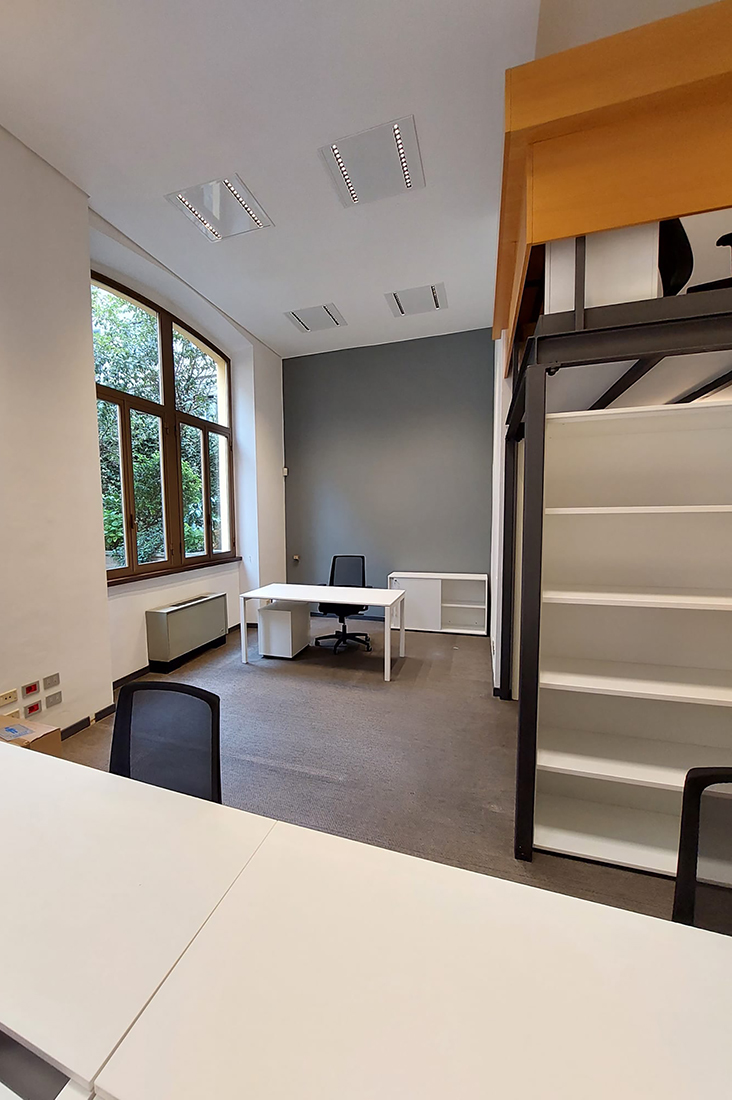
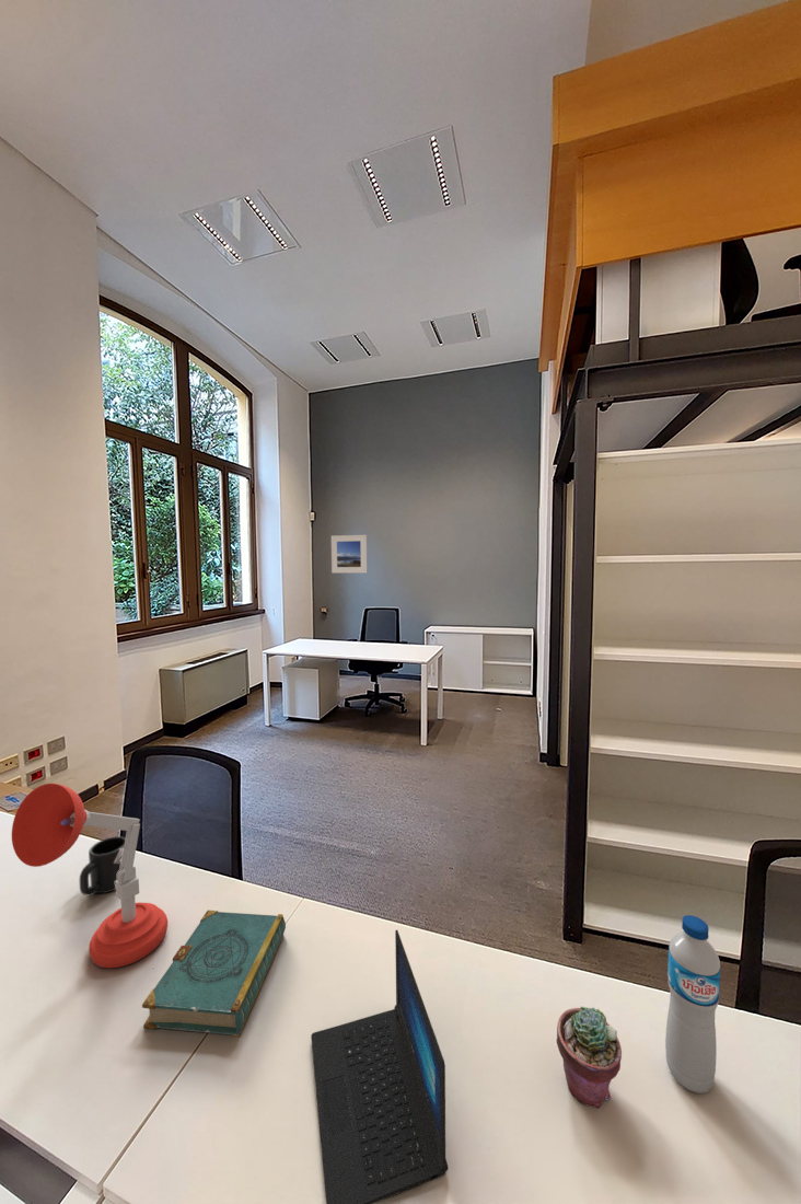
+ mug (103, 868)
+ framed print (348, 554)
+ water bottle (692, 999)
+ book (223, 962)
+ desk lamp (117, 873)
+ laptop (370, 1047)
+ potted succulent (588, 1051)
